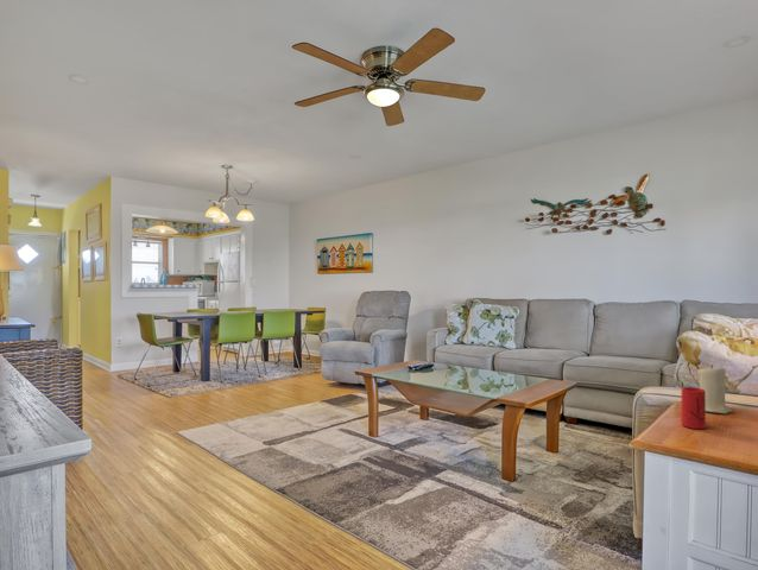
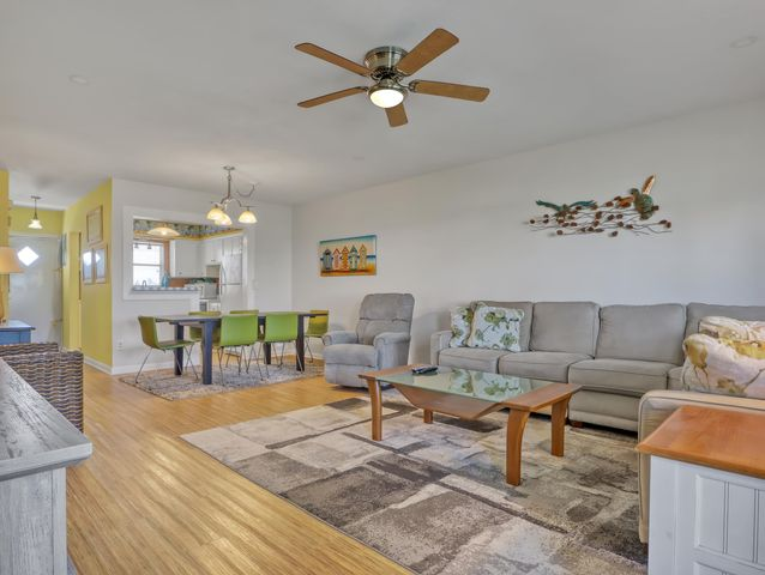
- candle (713, 387)
- cup (693, 407)
